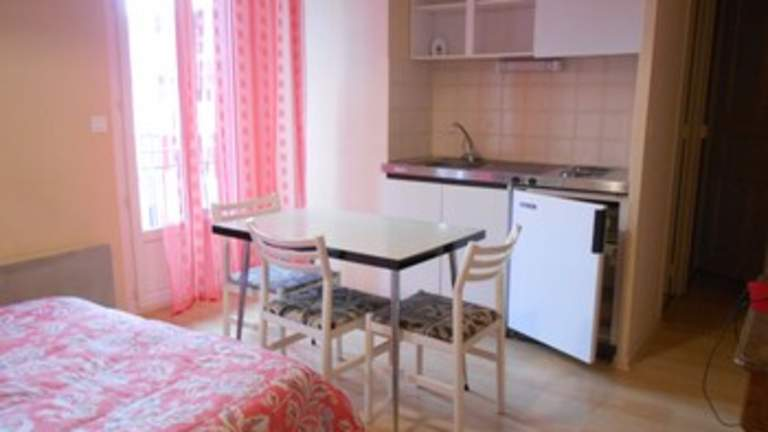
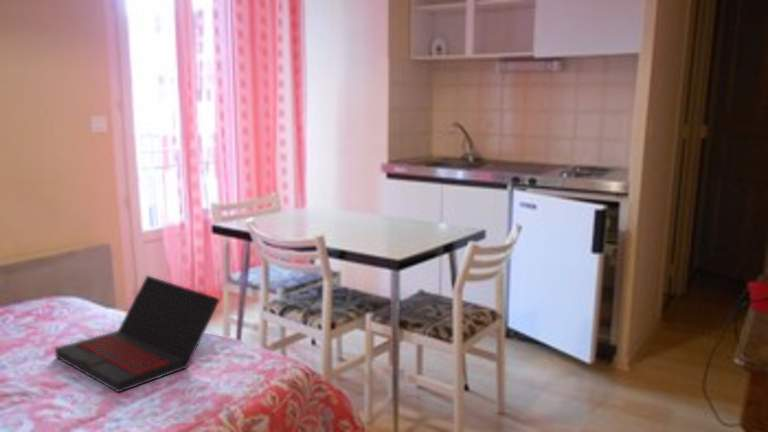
+ laptop (137, 326)
